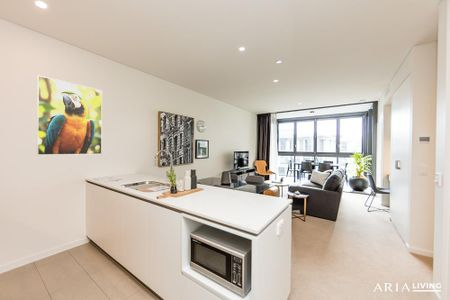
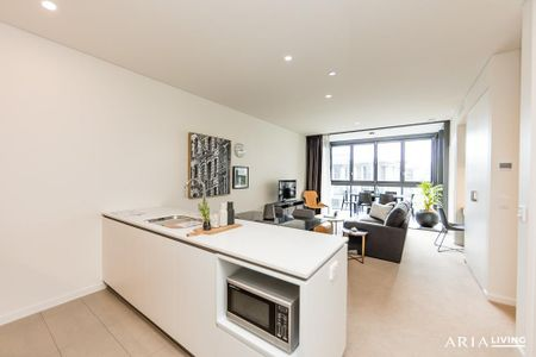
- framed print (73, 119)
